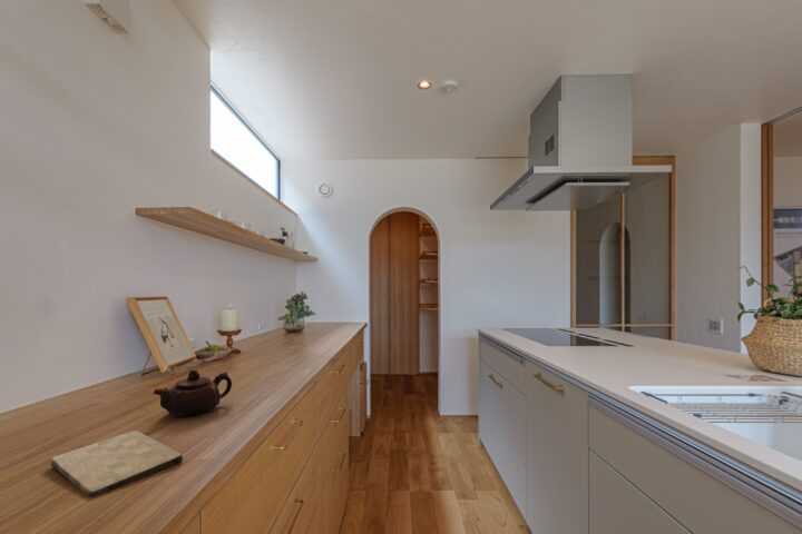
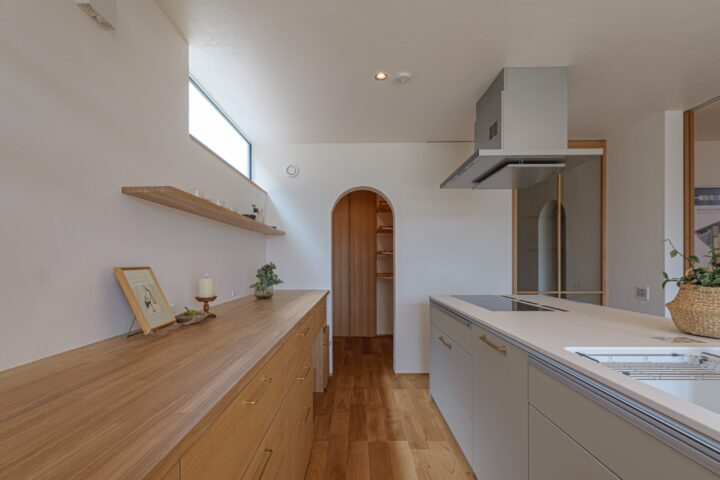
- teapot (195, 389)
- cutting board (117, 458)
